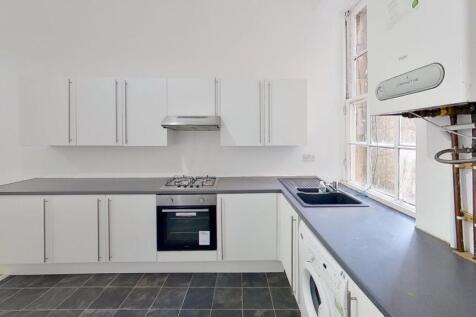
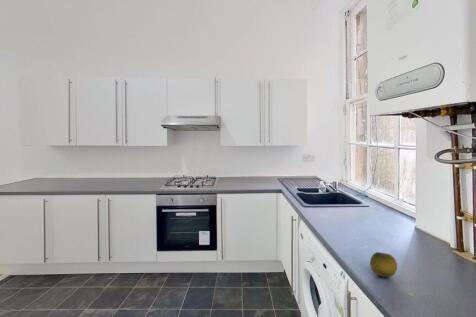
+ fruit (383, 264)
